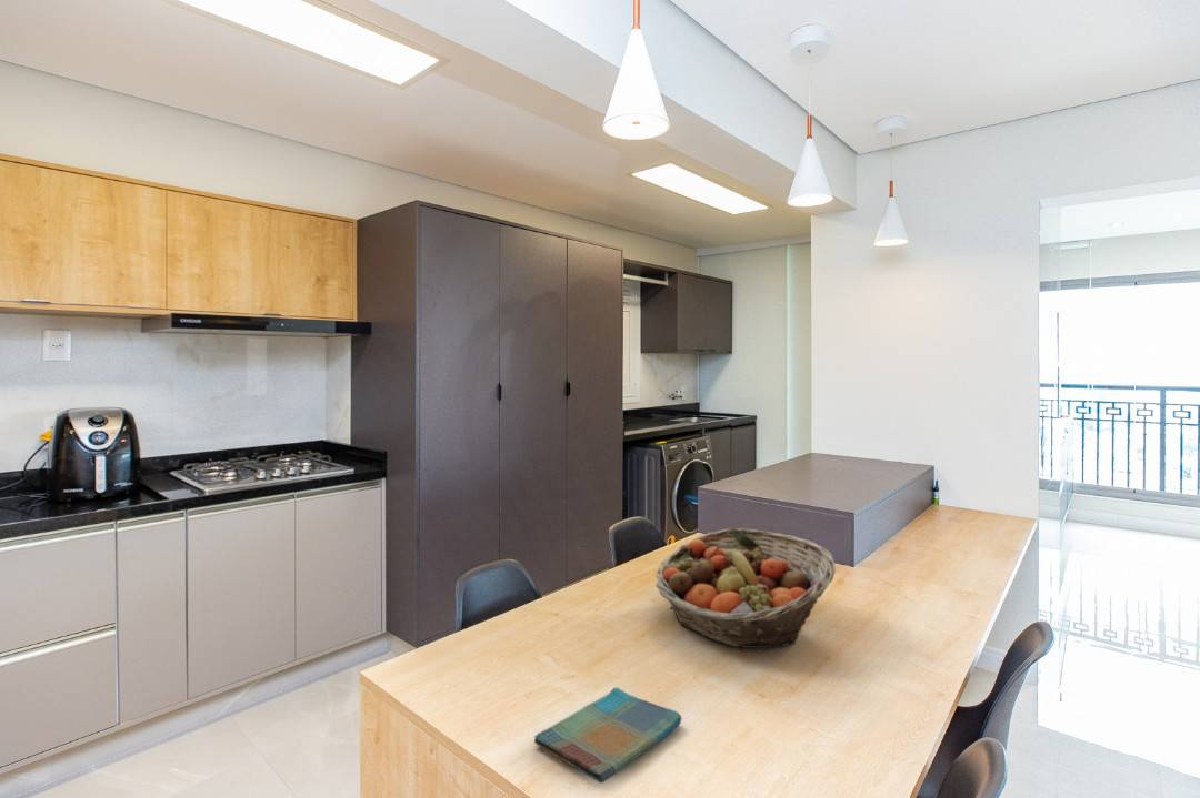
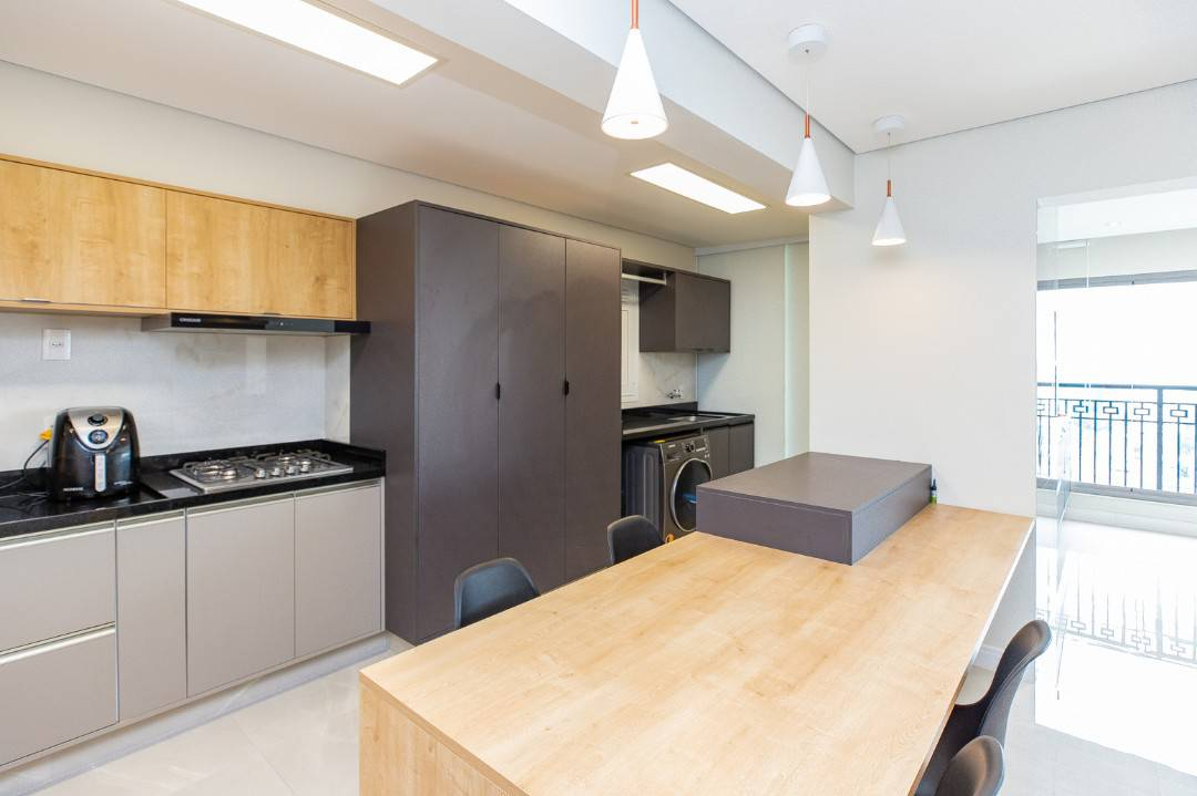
- fruit basket (740, 582)
- dish towel (610, 728)
